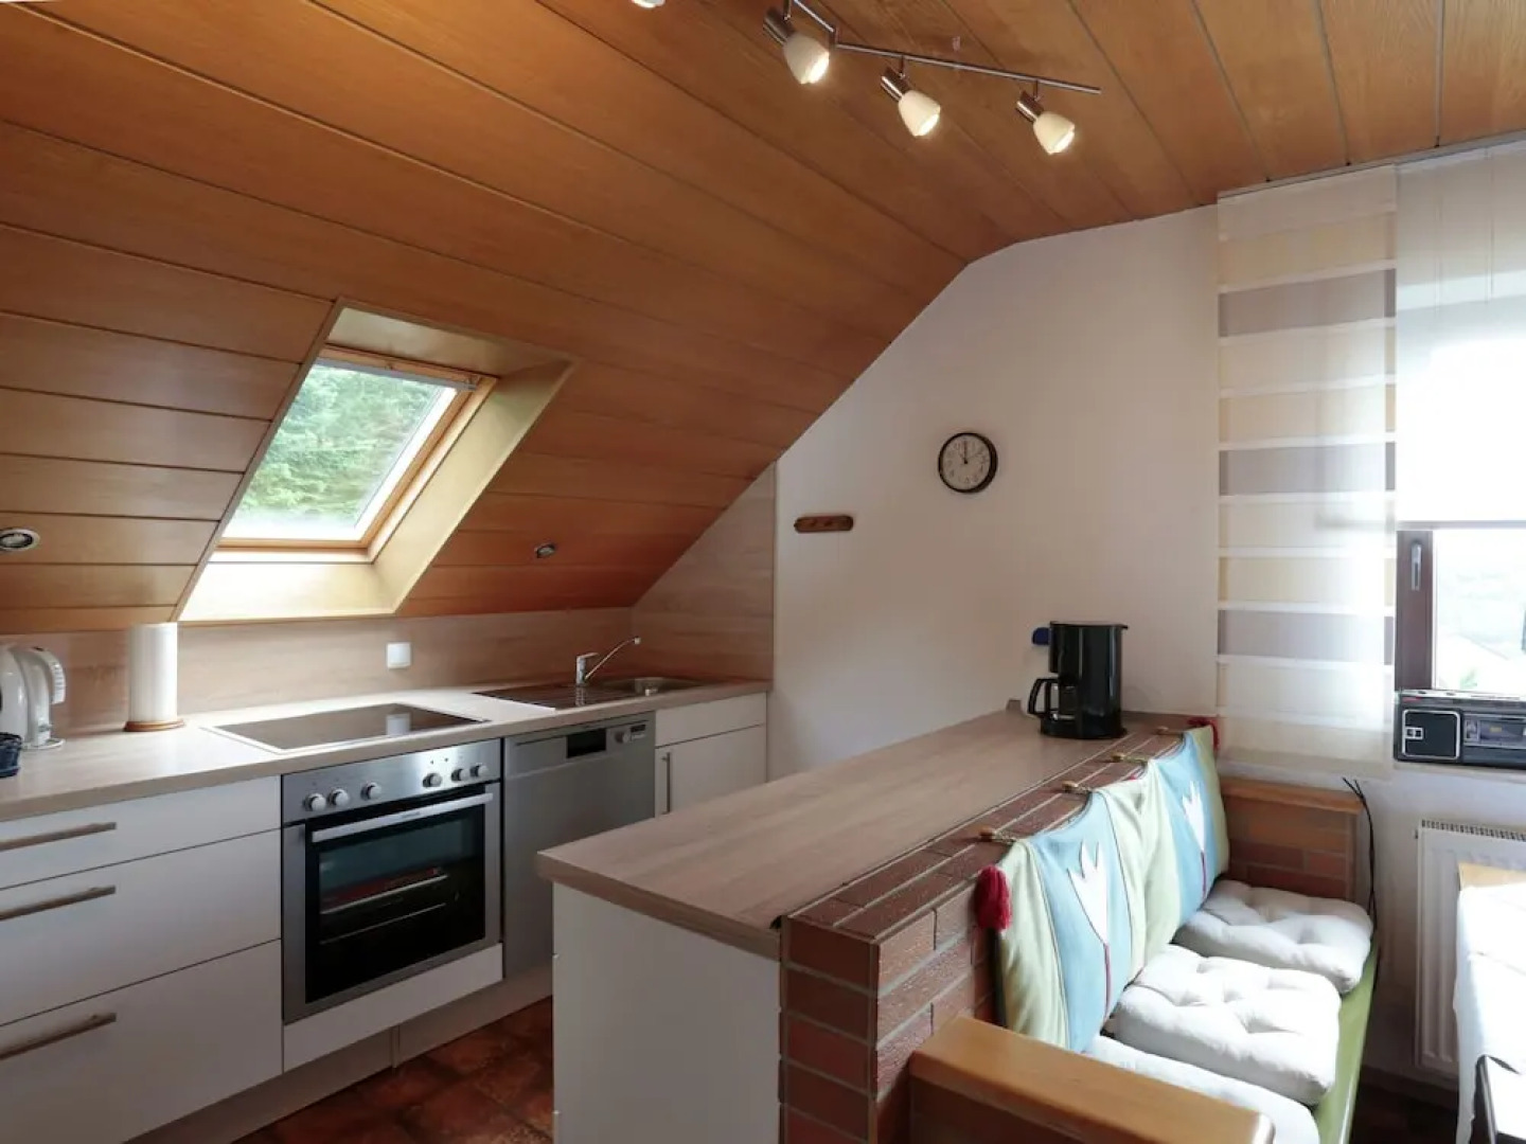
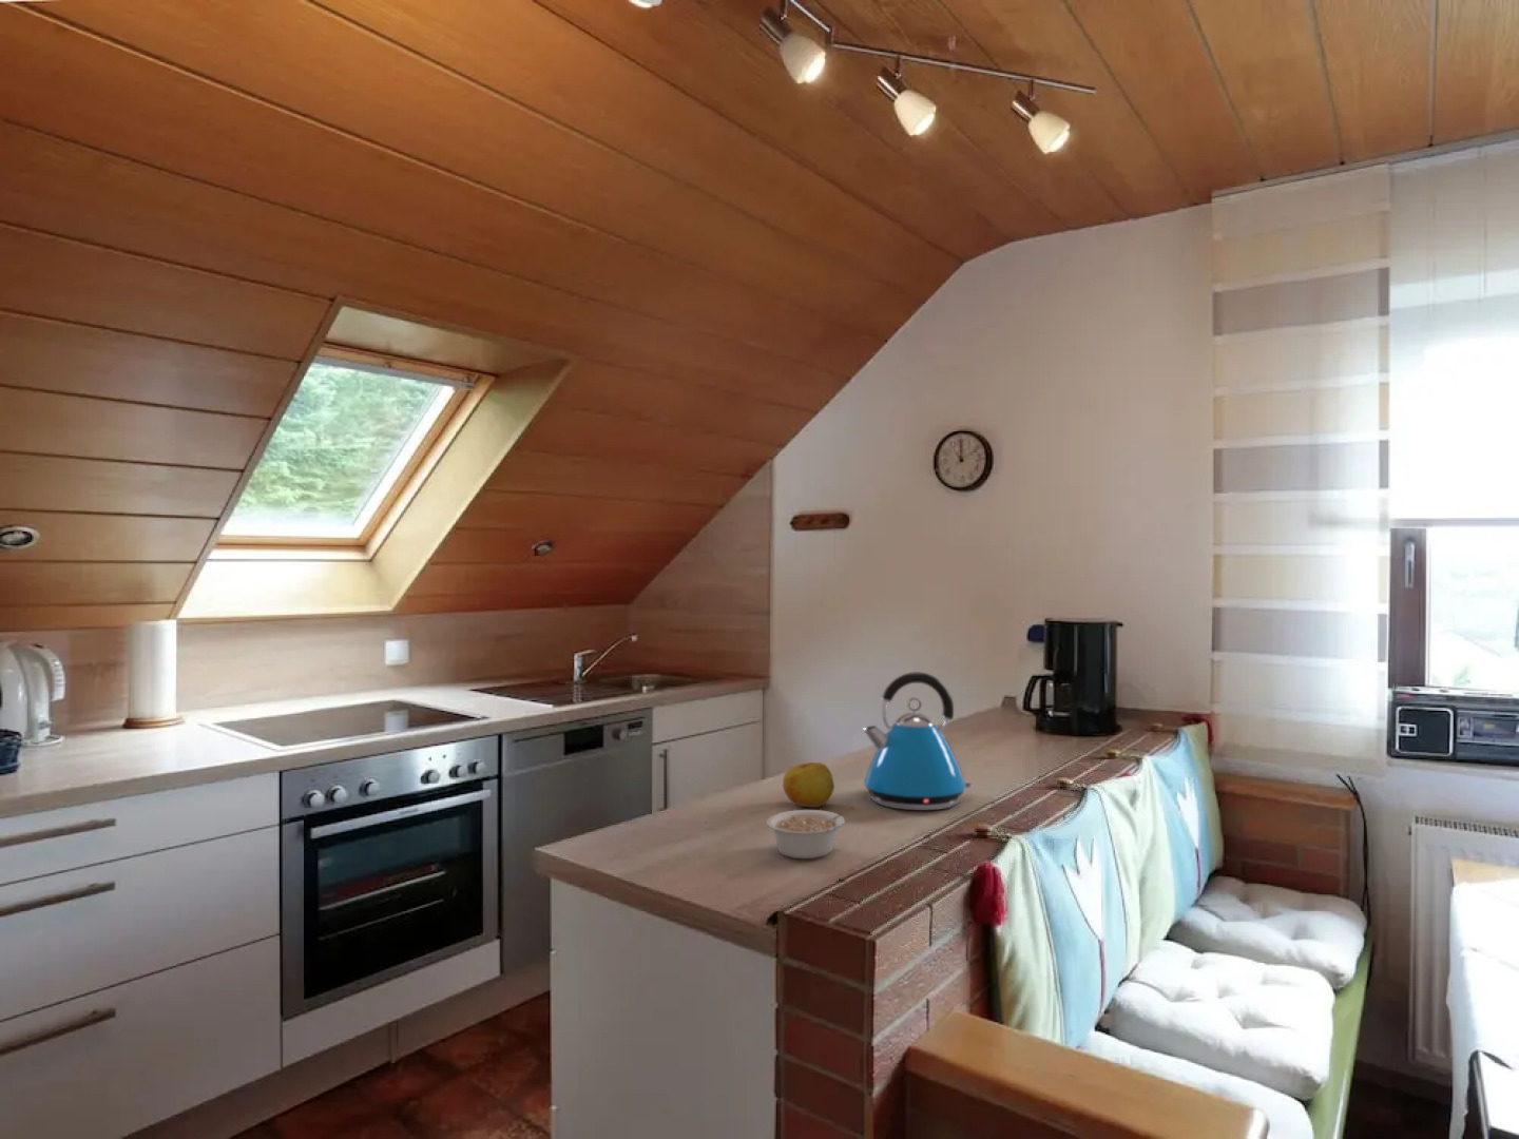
+ kettle (917, 735)
+ apple (809, 784)
+ legume (807, 832)
